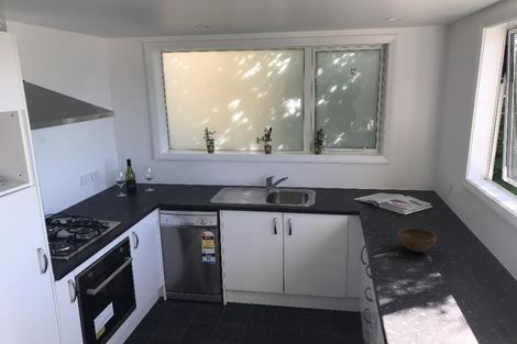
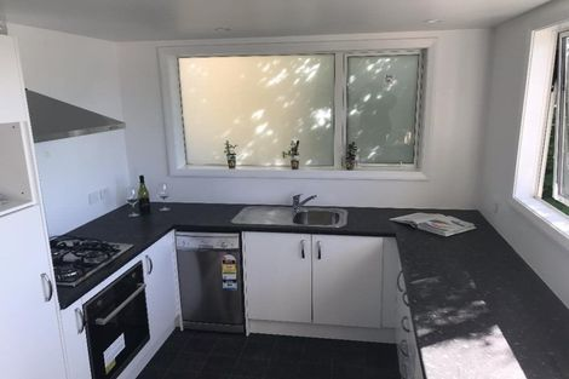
- bowl (416, 242)
